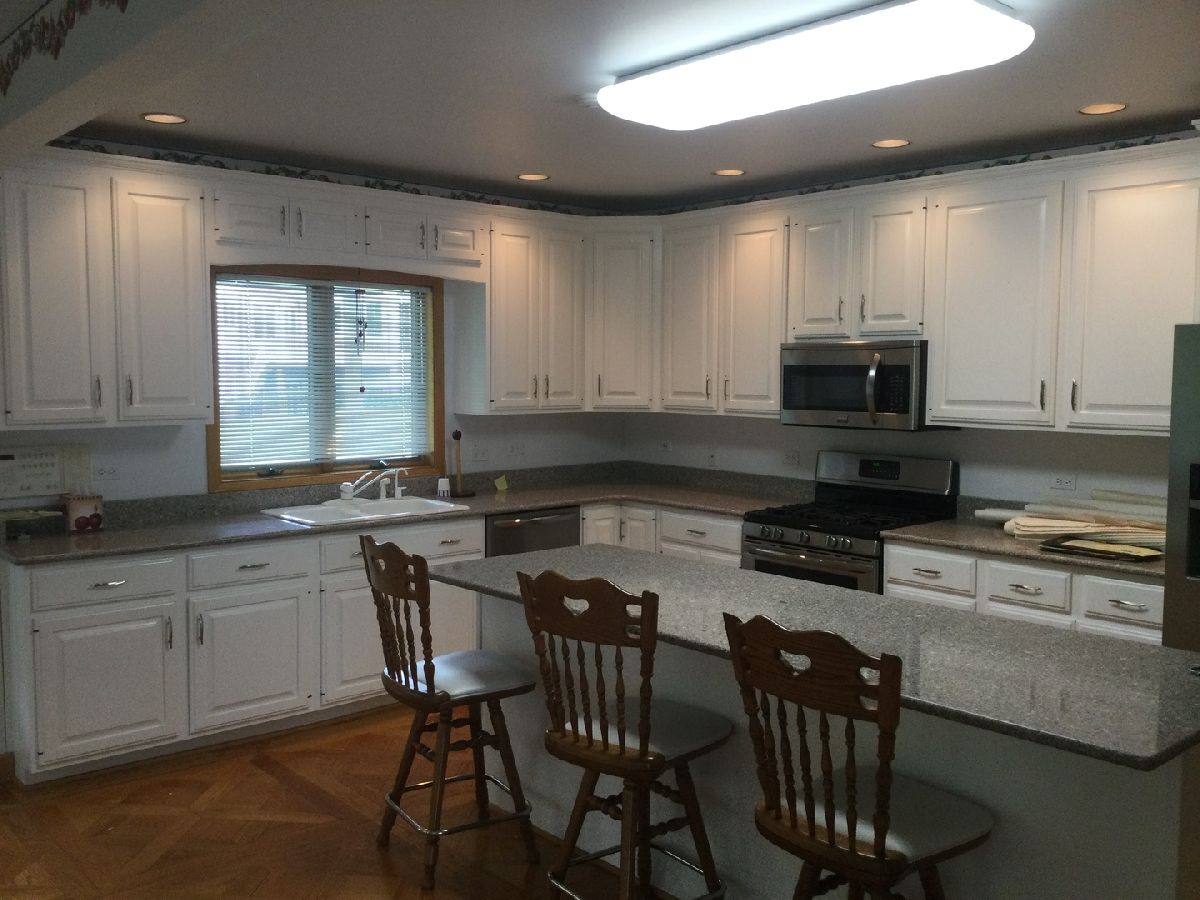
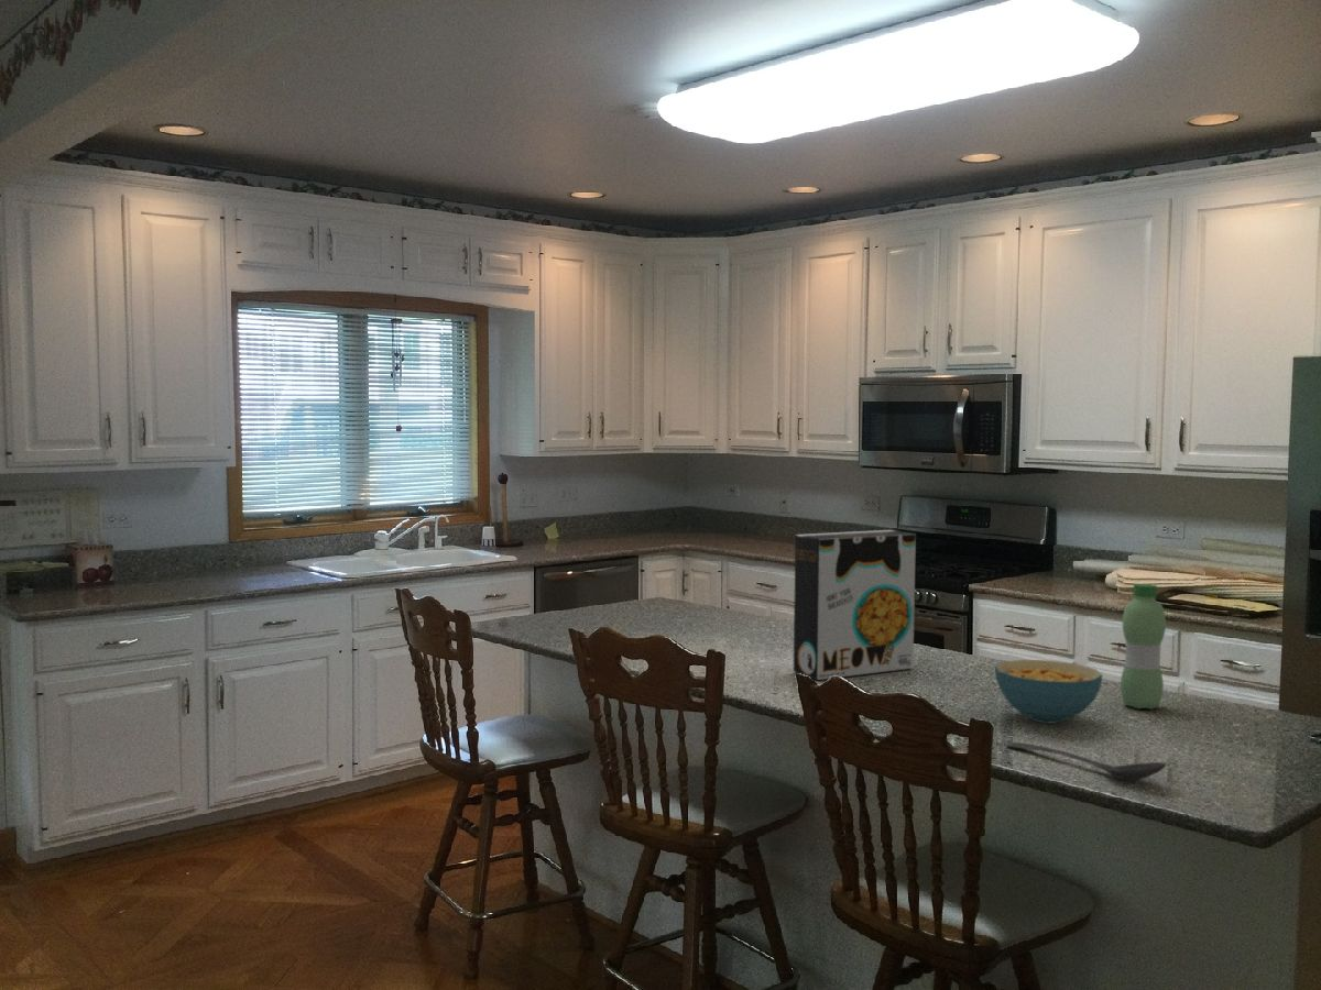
+ cereal box (854, 602)
+ stirrer (1079, 756)
+ water bottle (1143, 646)
+ cereal bowl (1047, 694)
